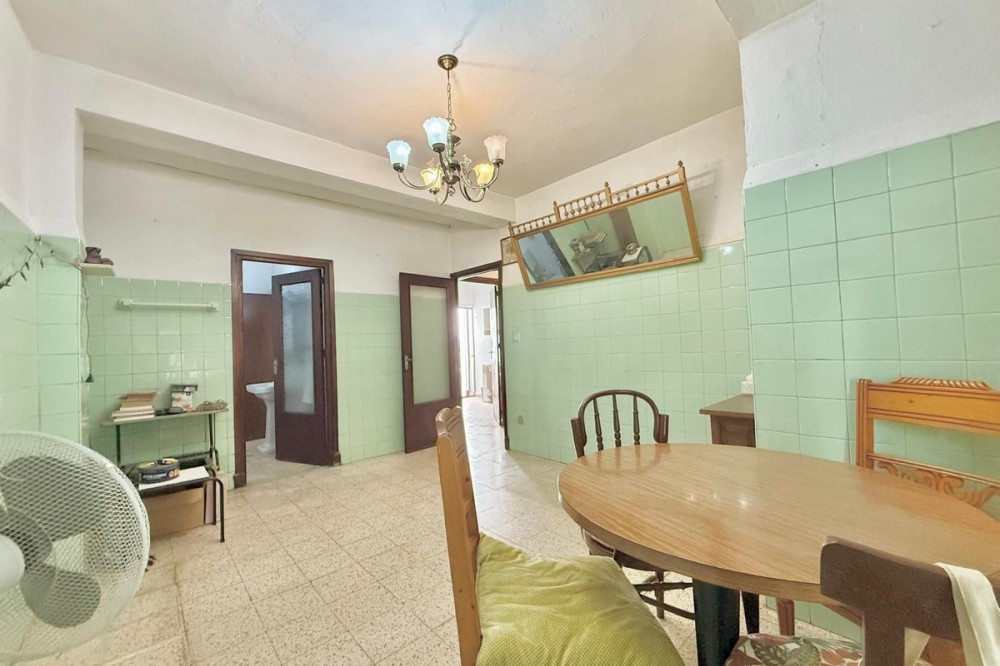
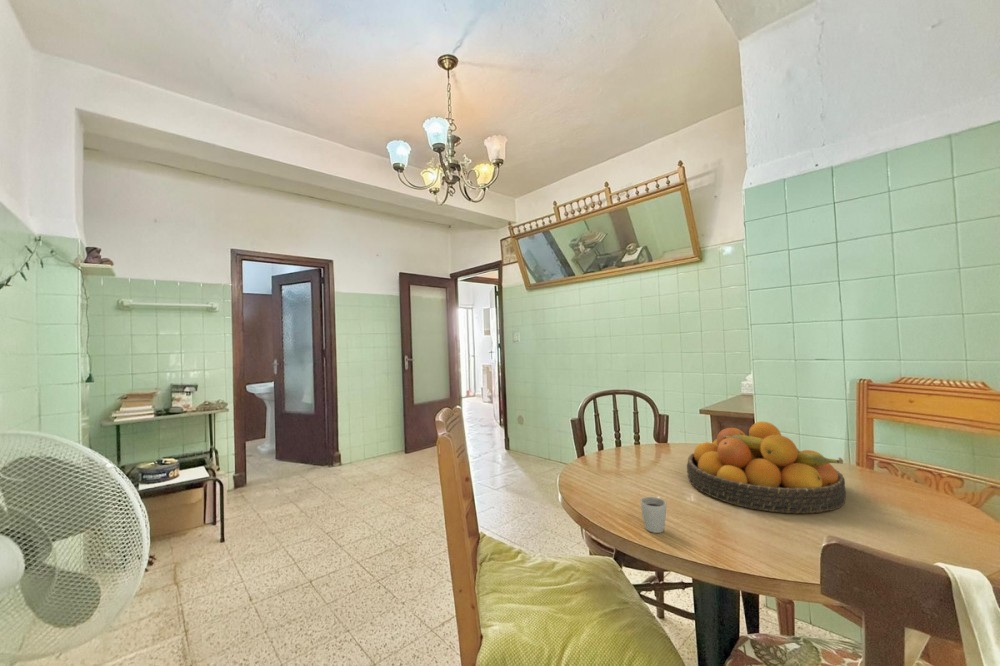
+ cup (652, 503)
+ fruit bowl (757, 457)
